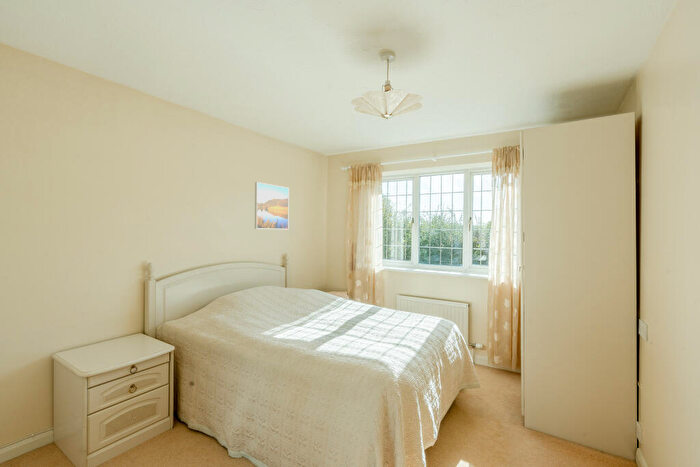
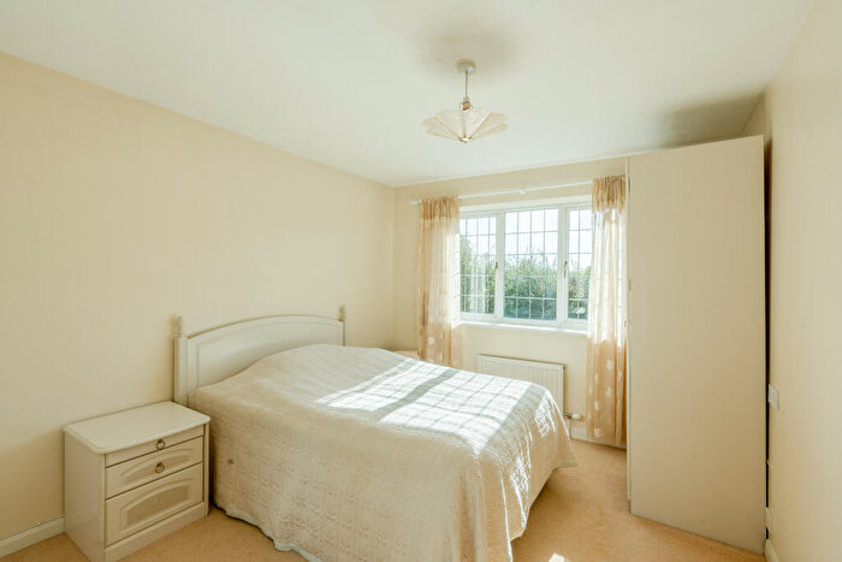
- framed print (272, 207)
